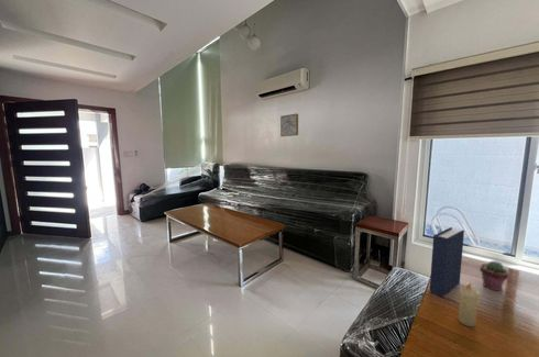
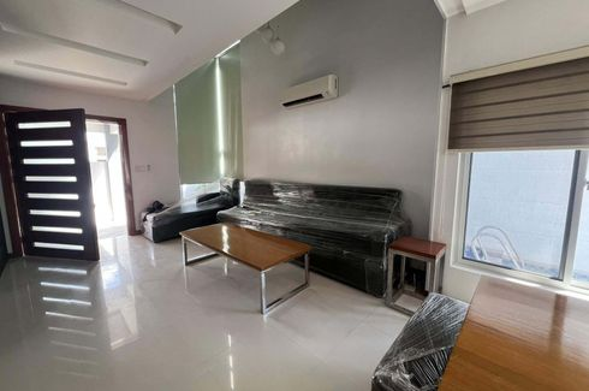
- hardback book (447, 259)
- wall art (288, 125)
- potted succulent (493, 274)
- candle (469, 302)
